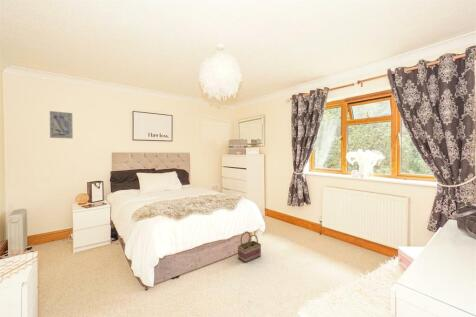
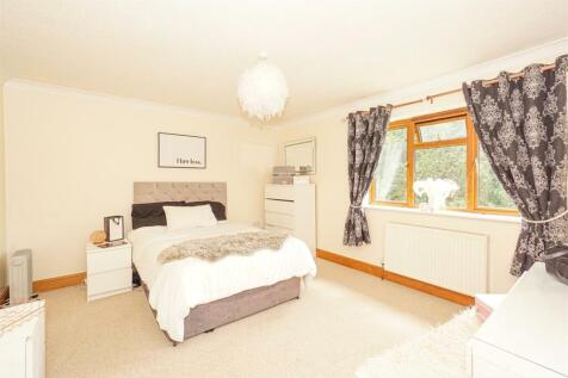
- basket (249, 245)
- wall art (61, 125)
